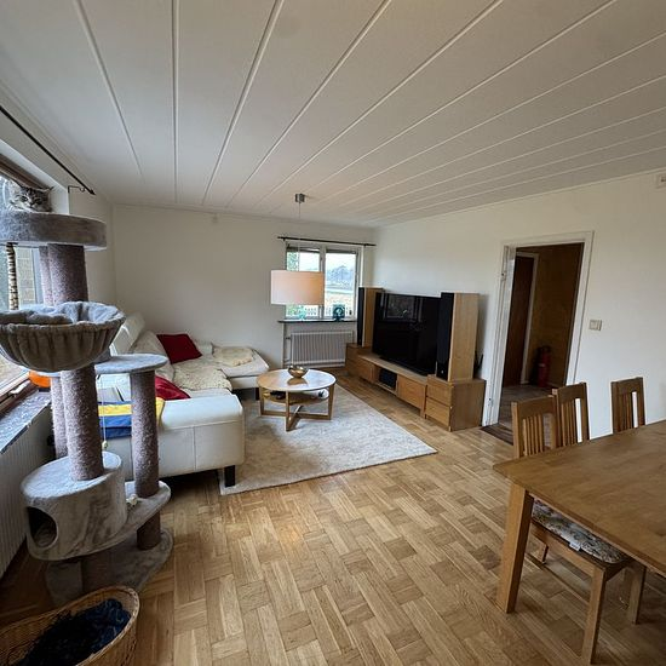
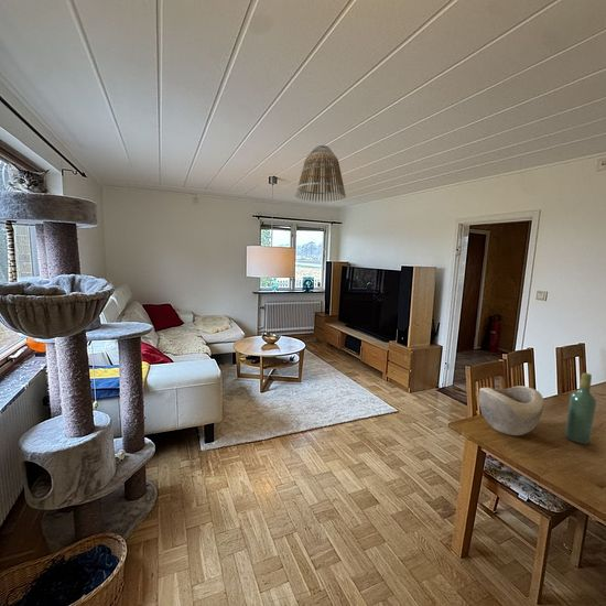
+ decorative bowl (508, 408)
+ lamp shade (322, 172)
+ wine bottle (582, 407)
